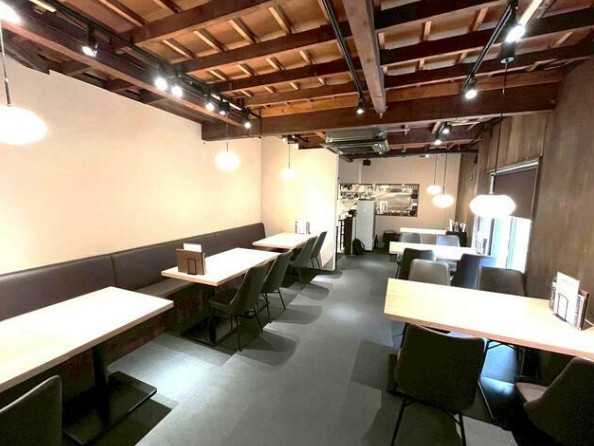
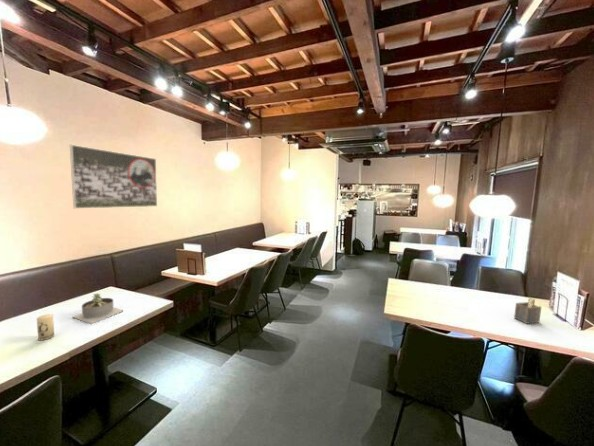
+ candle (45, 327)
+ succulent planter (97, 304)
+ napkin holder (527, 309)
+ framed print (120, 180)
